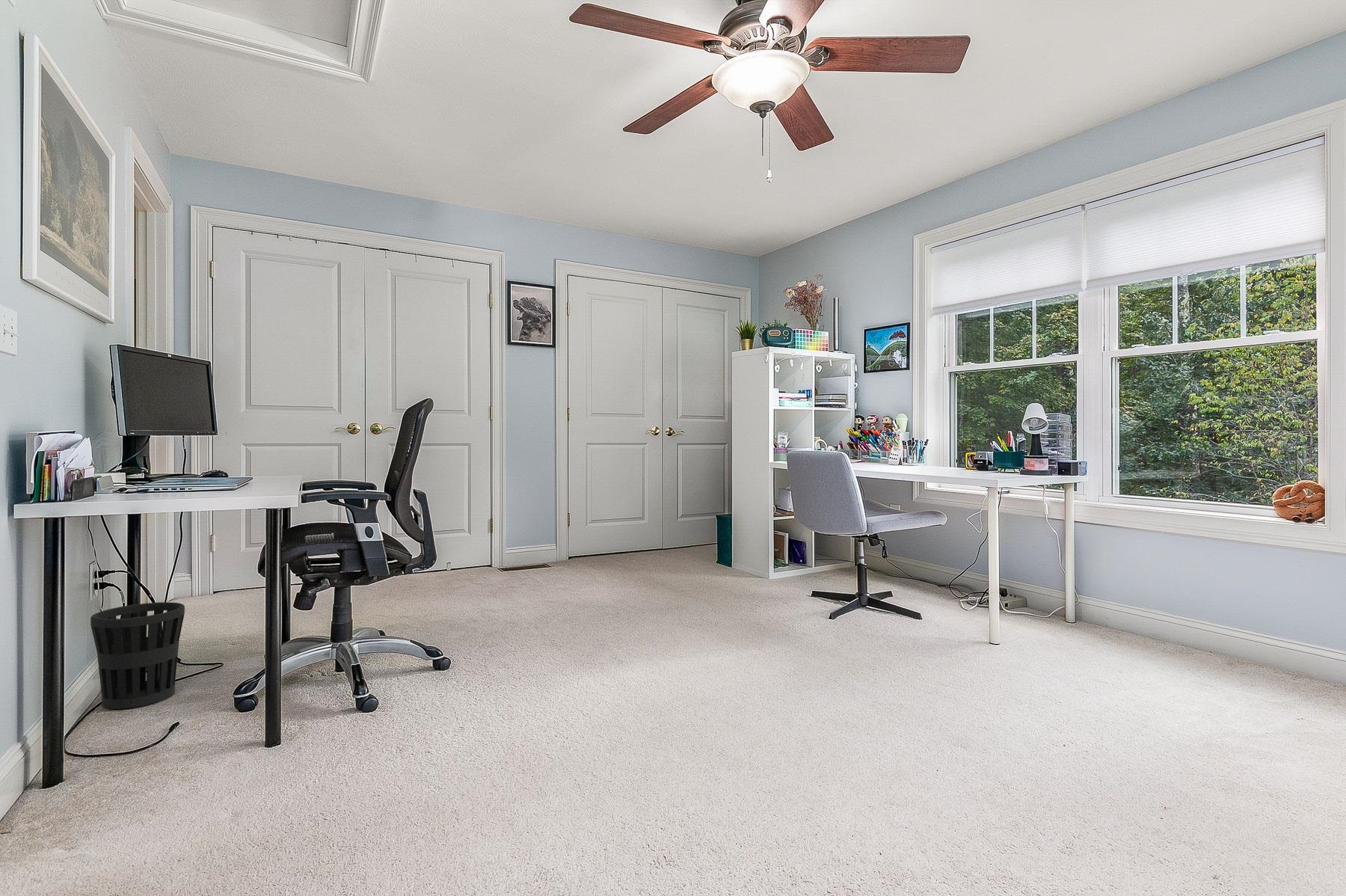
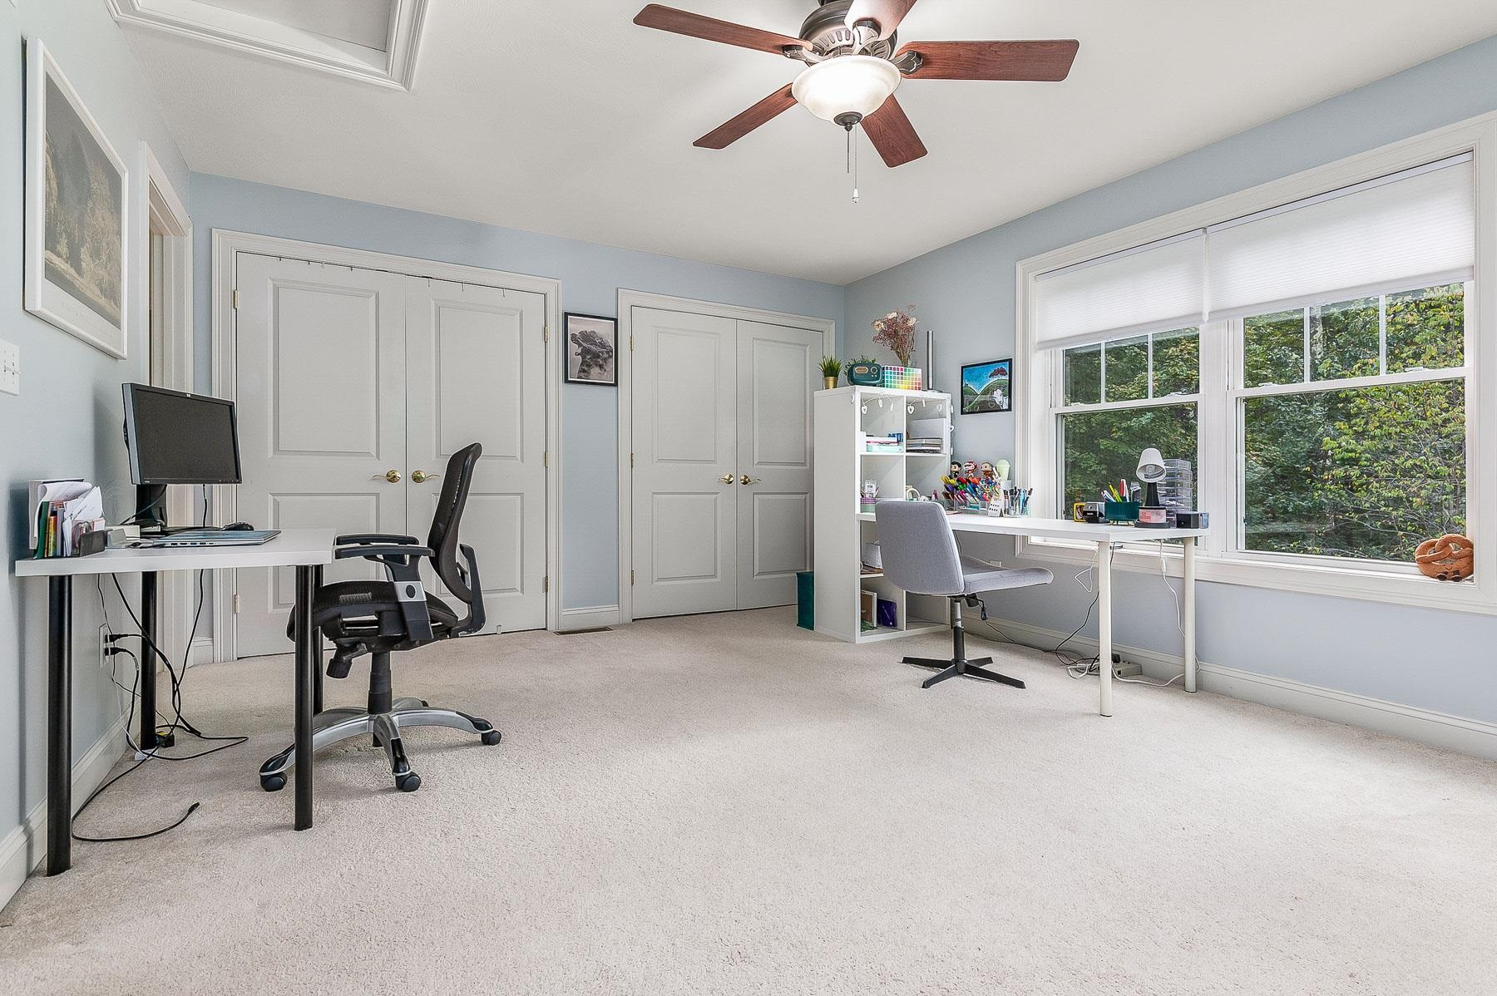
- wastebasket (139, 654)
